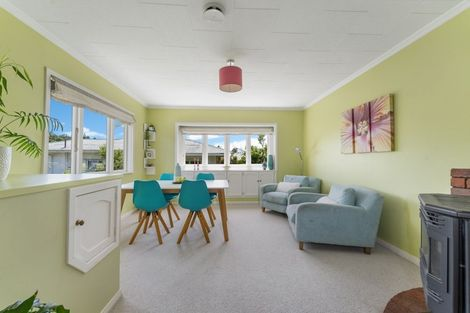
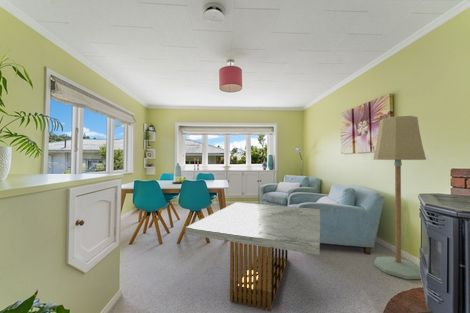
+ floor lamp (398, 193)
+ coffee table (263, 247)
